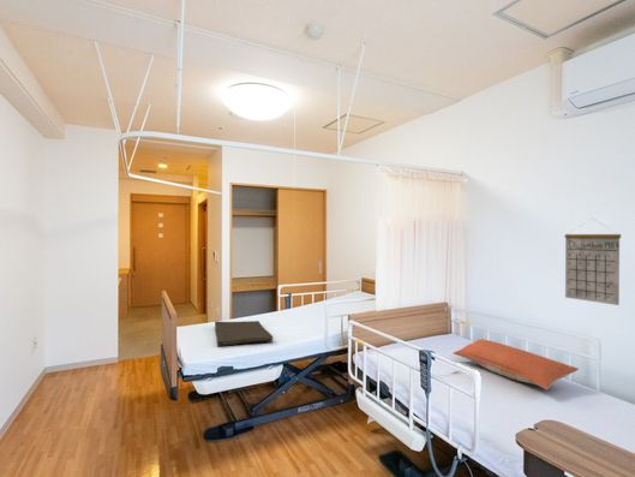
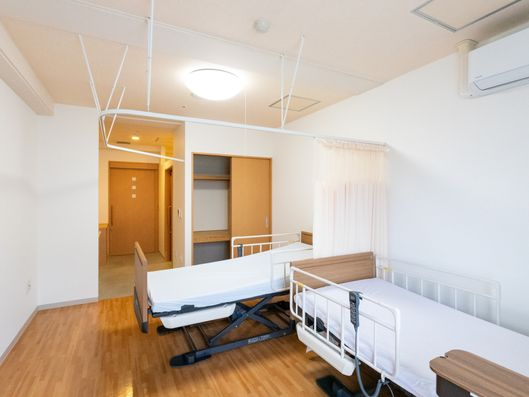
- pillow (509, 360)
- calendar (591, 260)
- hand towel (241, 330)
